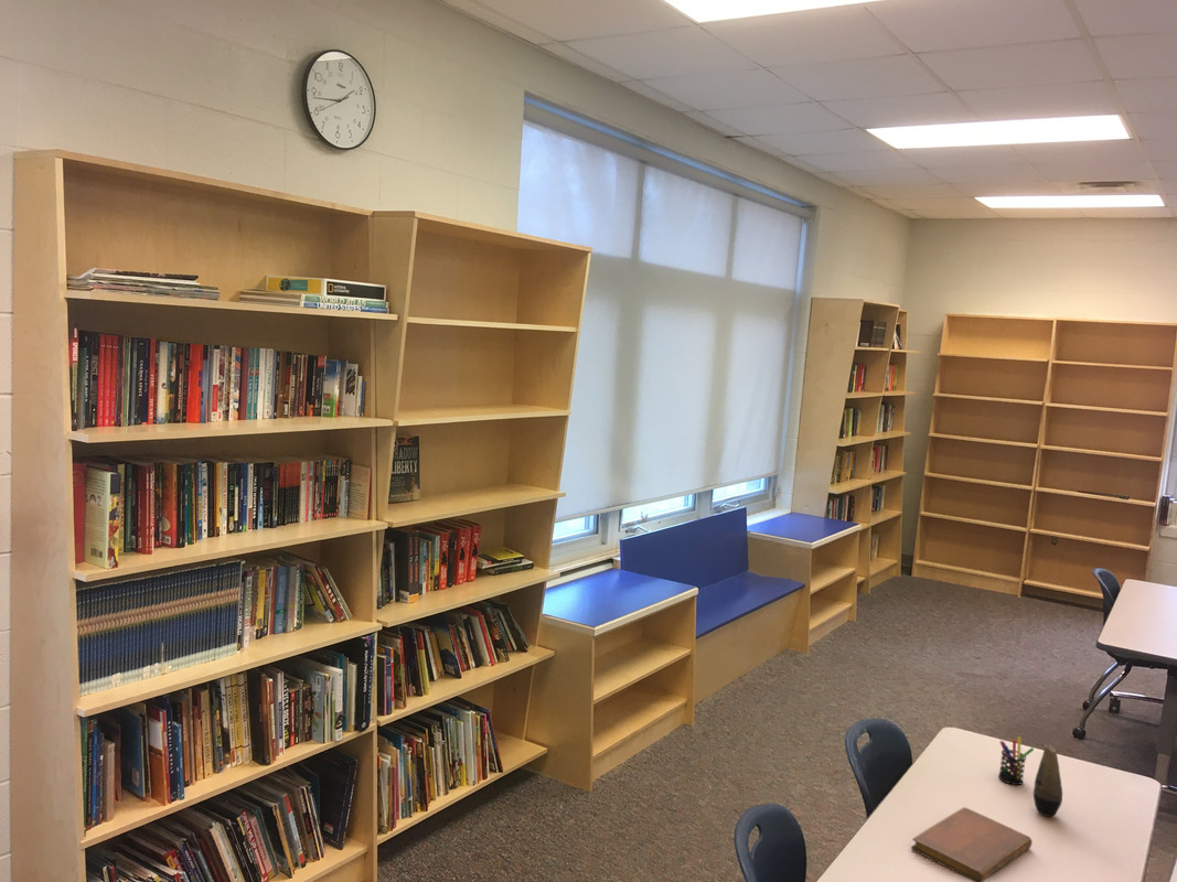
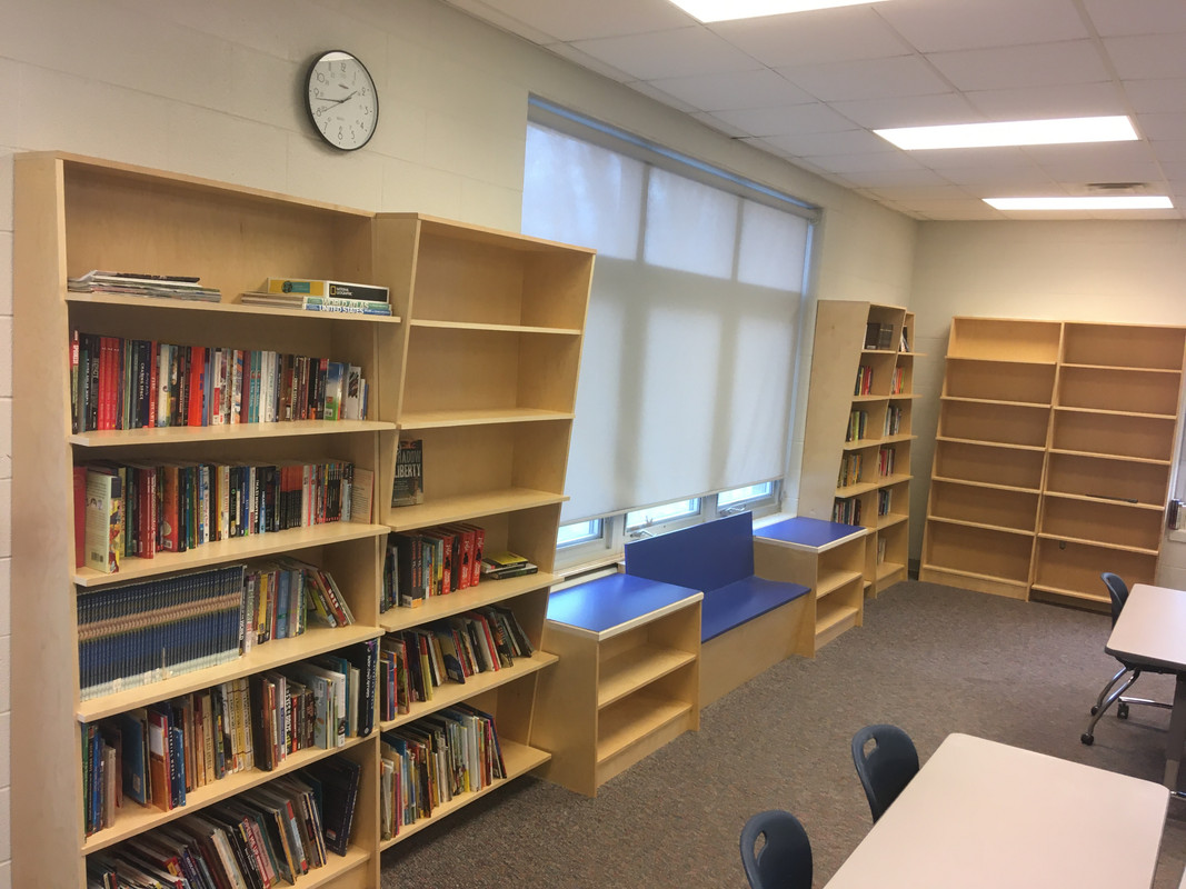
- pen holder (1015, 759)
- notebook (972, 842)
- cosmetic container (1049, 779)
